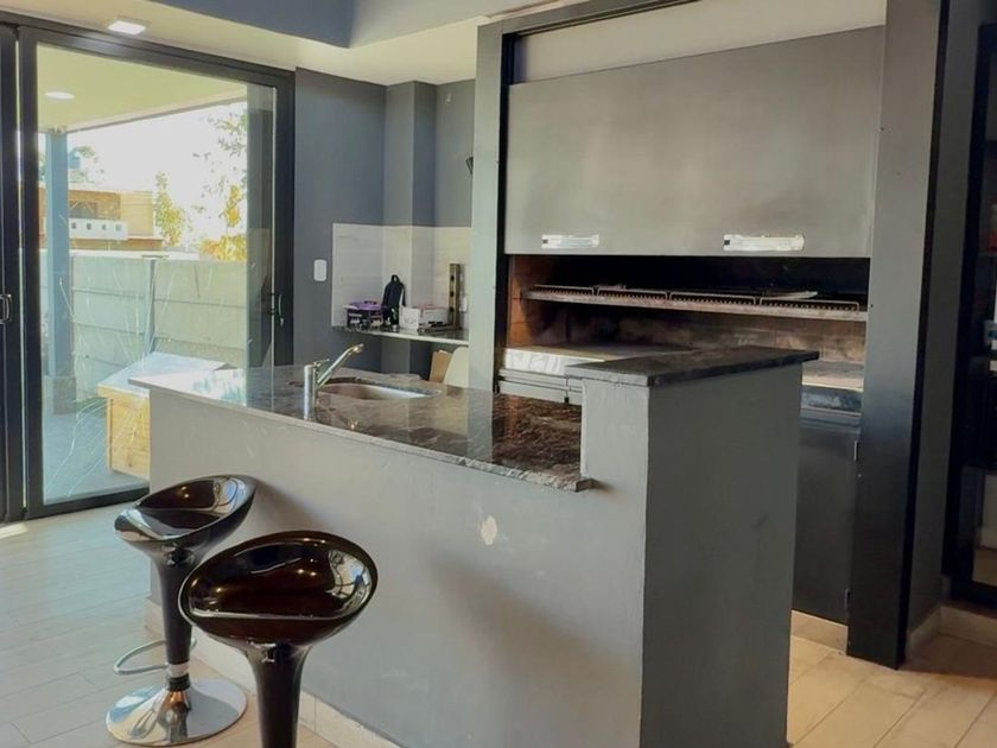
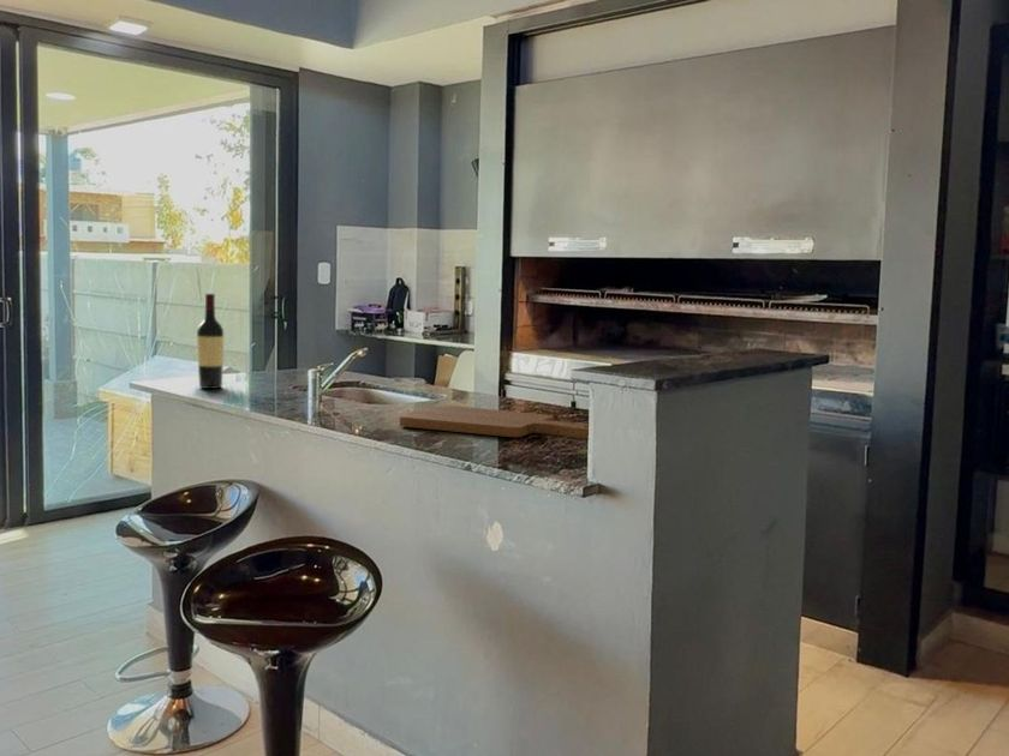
+ wine bottle (210, 340)
+ cutting board (488, 421)
